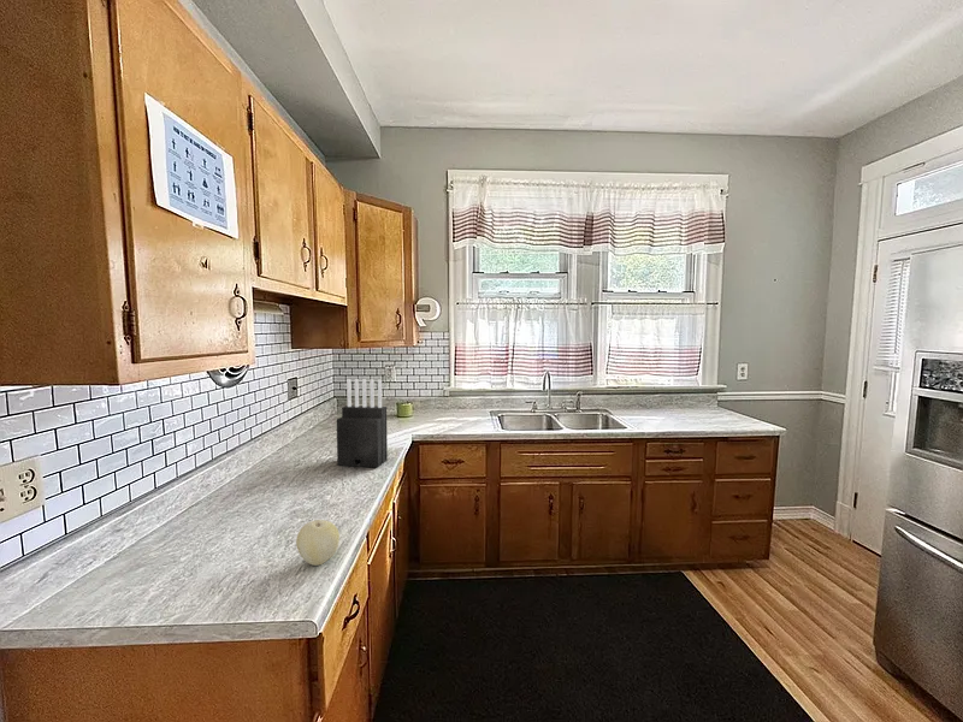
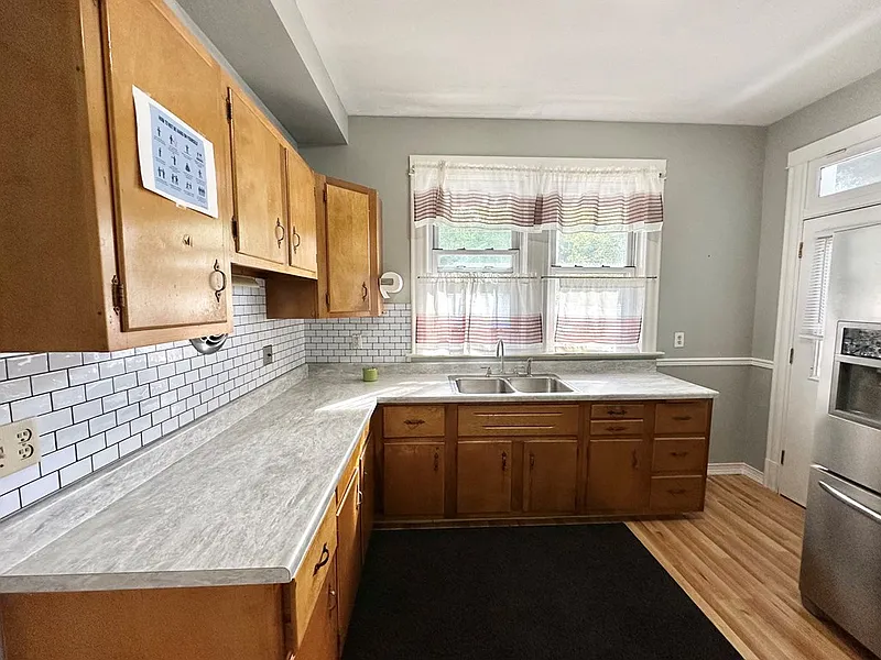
- knife block (360, 421)
- fruit (318, 542)
